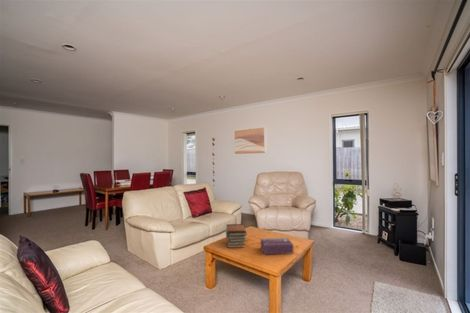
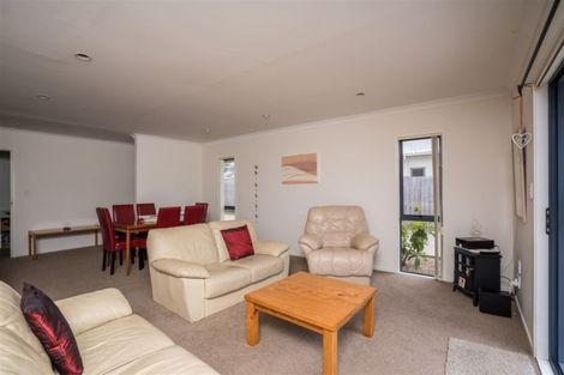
- tissue box (276, 245)
- book stack (235, 235)
